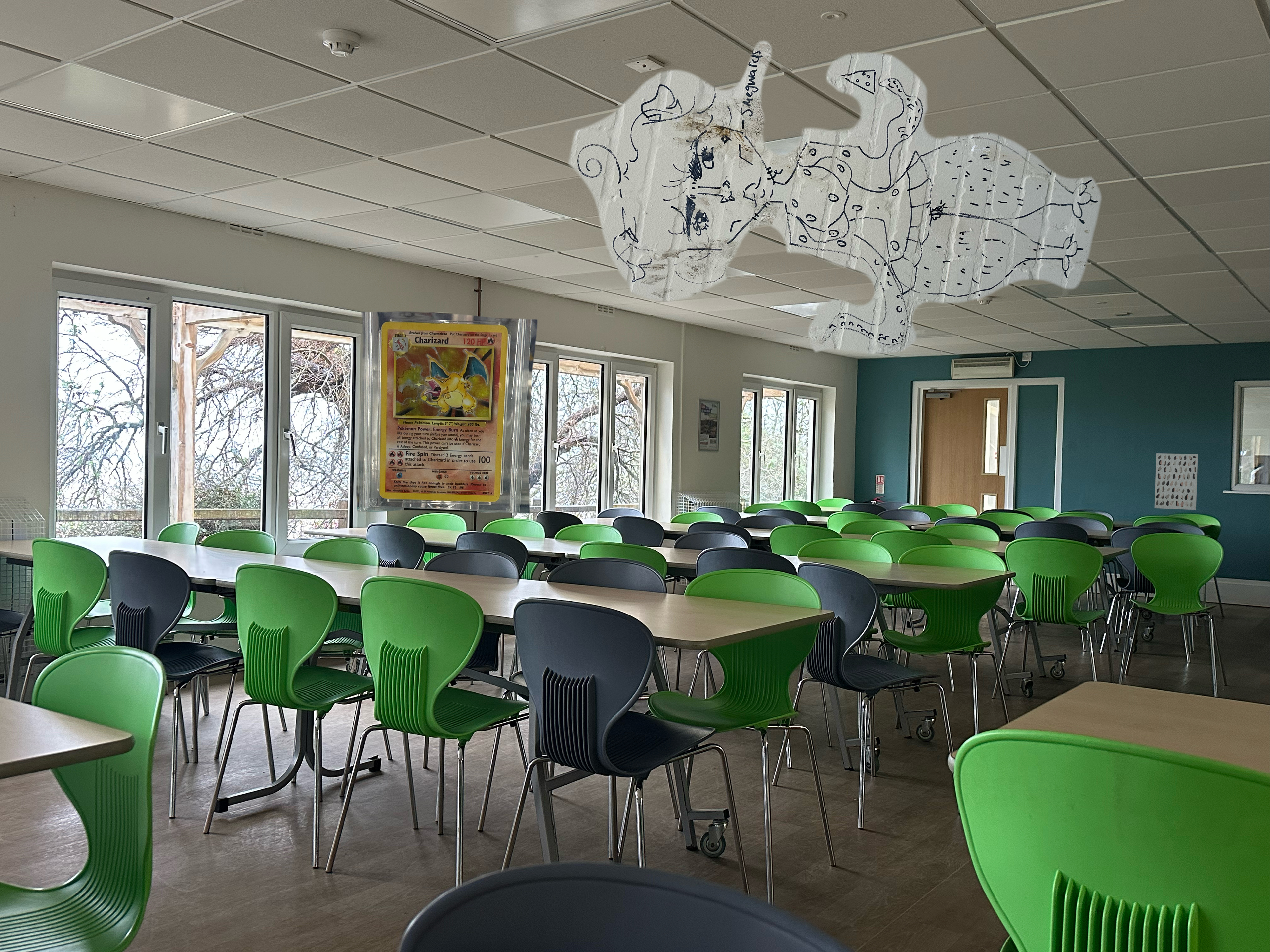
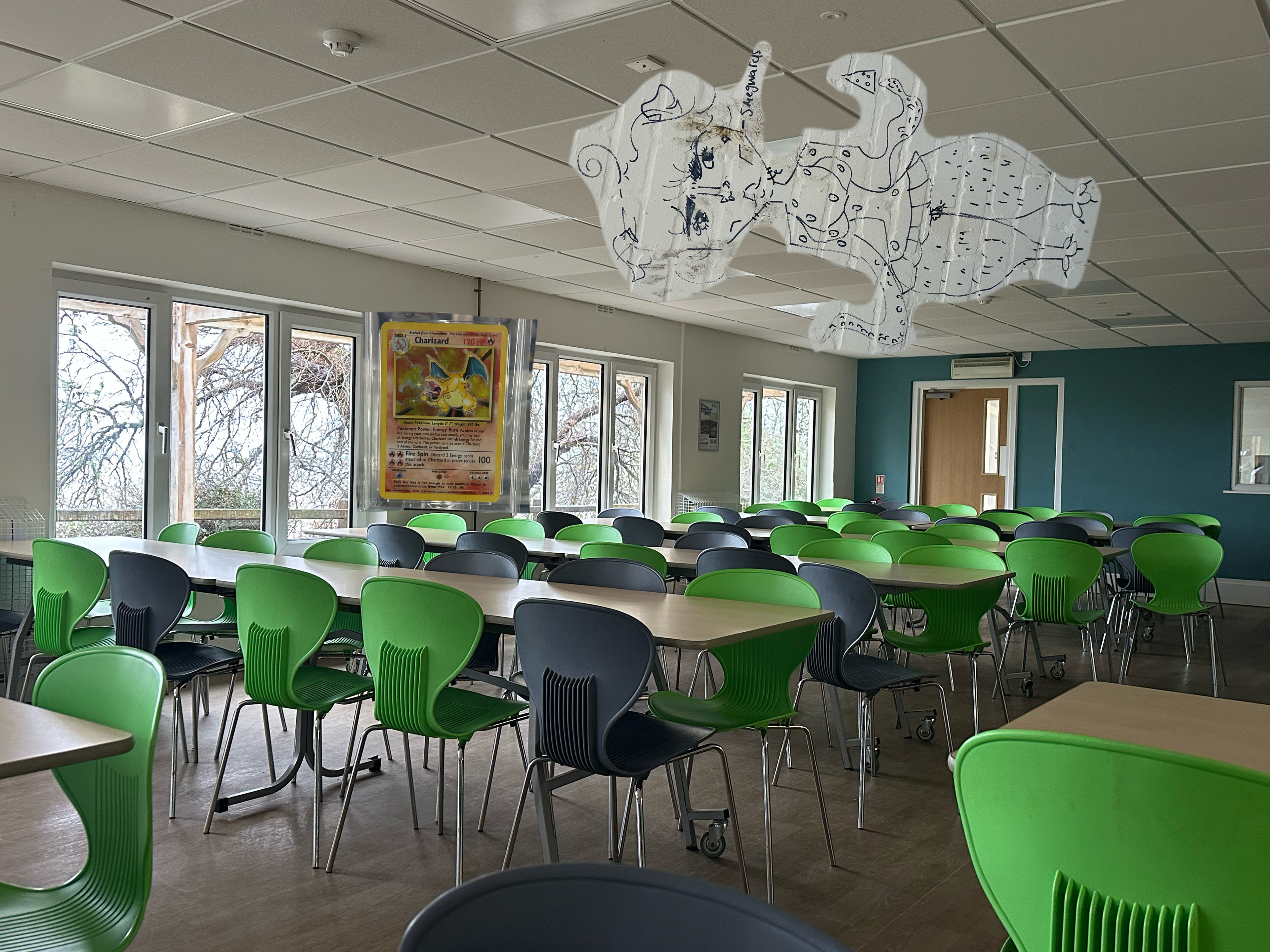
- wall art (1176, 481)
